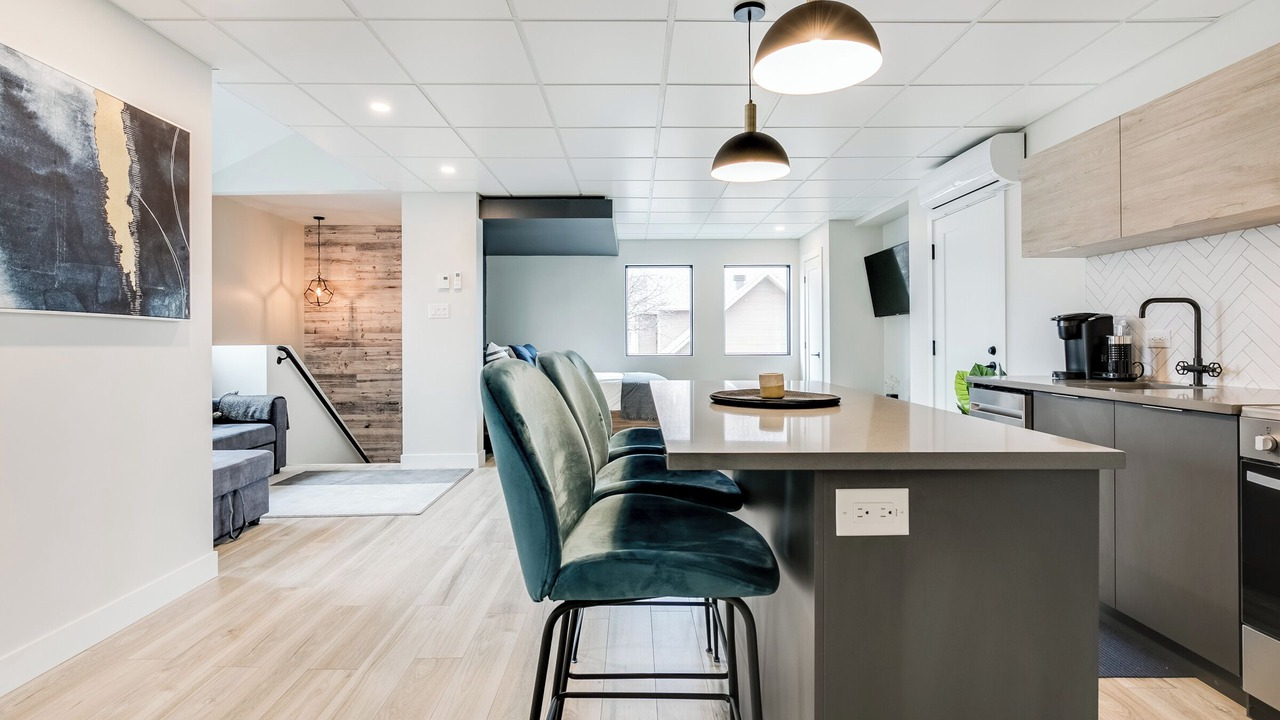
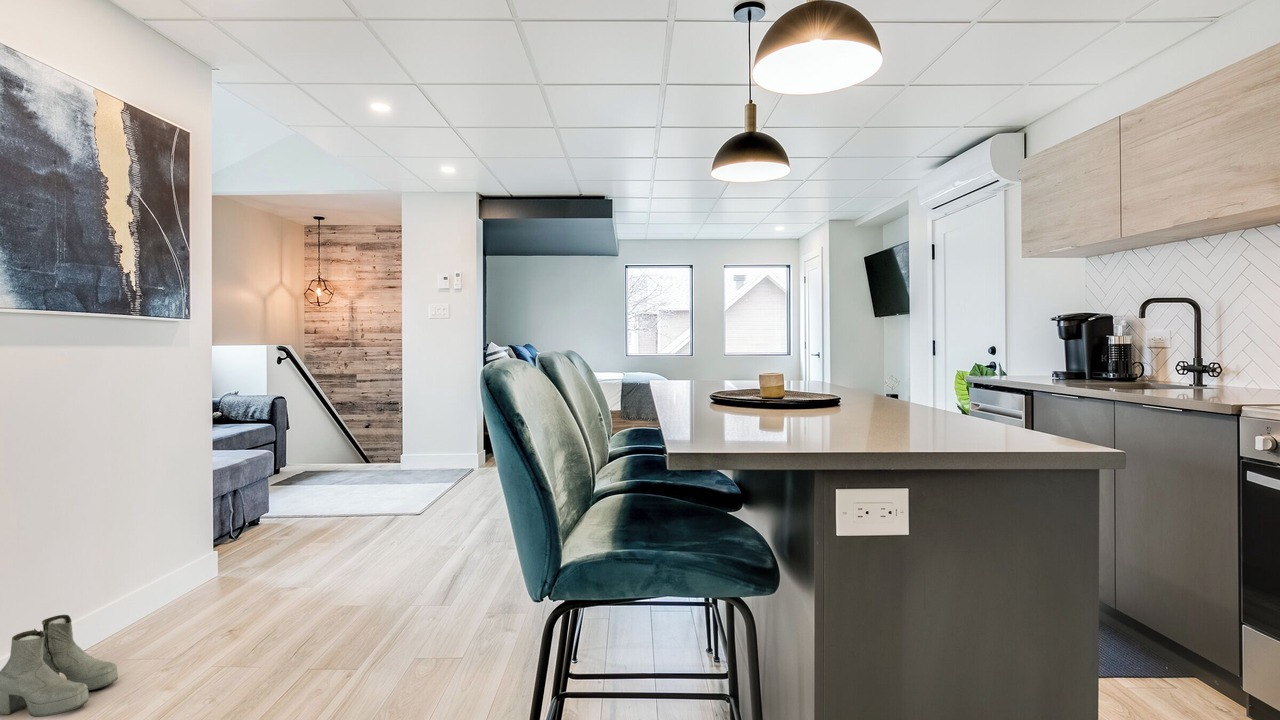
+ boots (58, 661)
